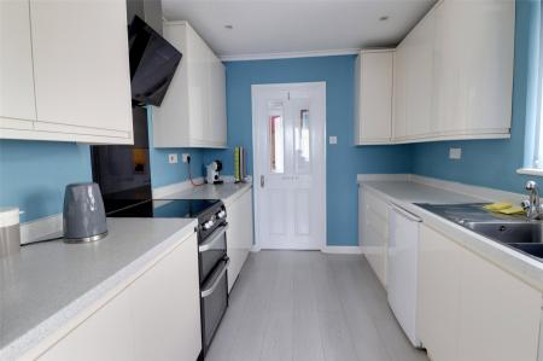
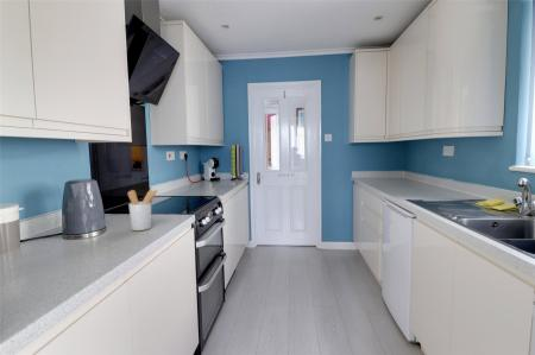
+ utensil holder (144, 208)
